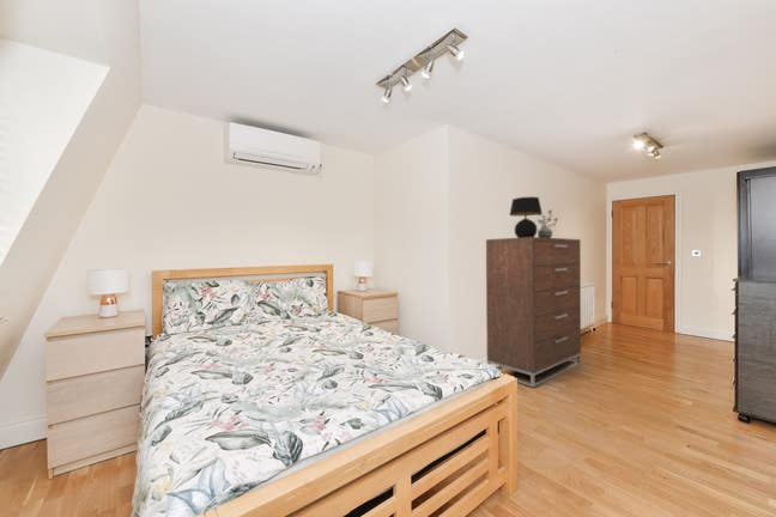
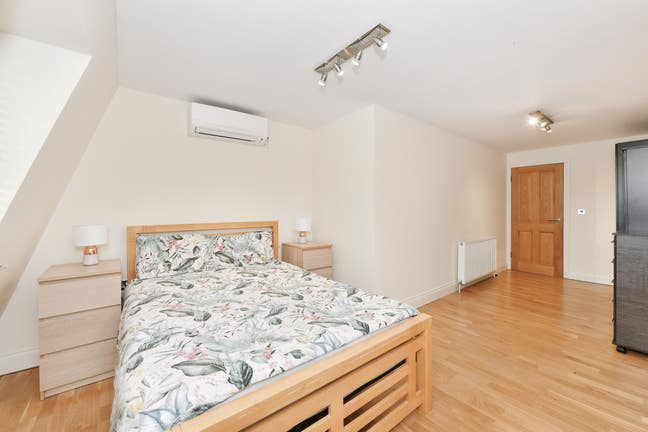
- table lamp (525, 218)
- dresser (535, 304)
- potted plant (545, 224)
